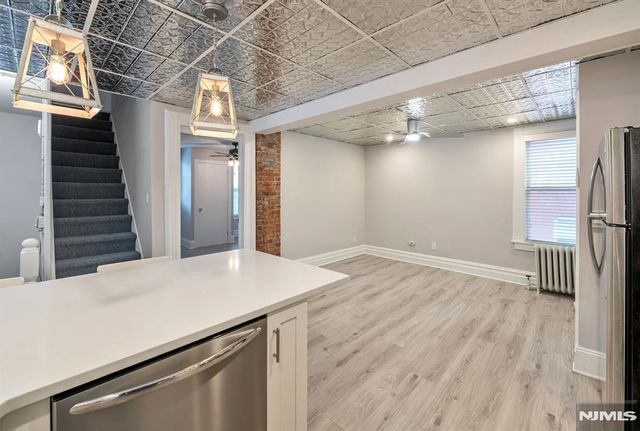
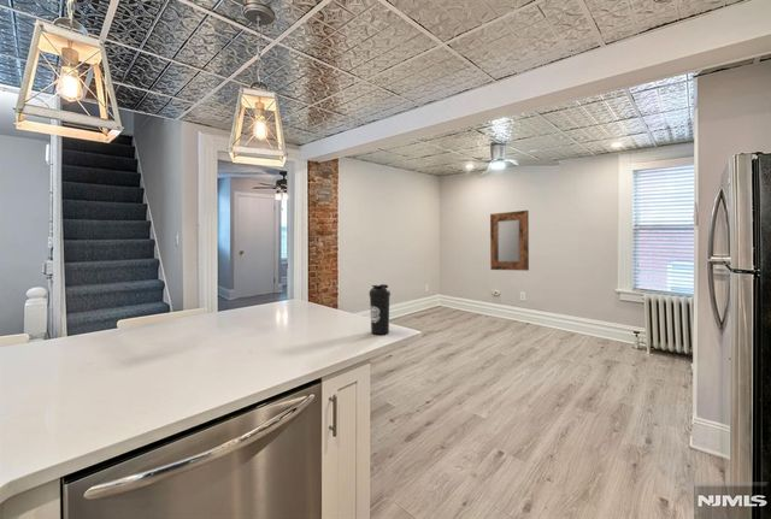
+ water bottle (379, 308)
+ home mirror (508, 241)
